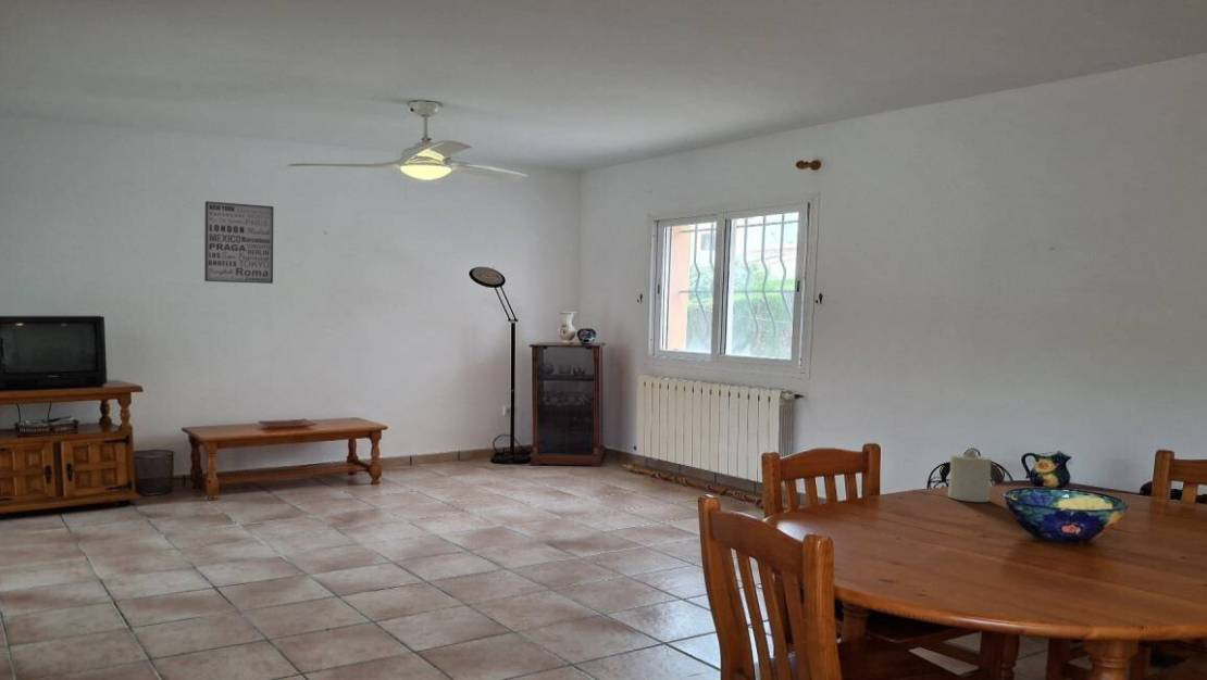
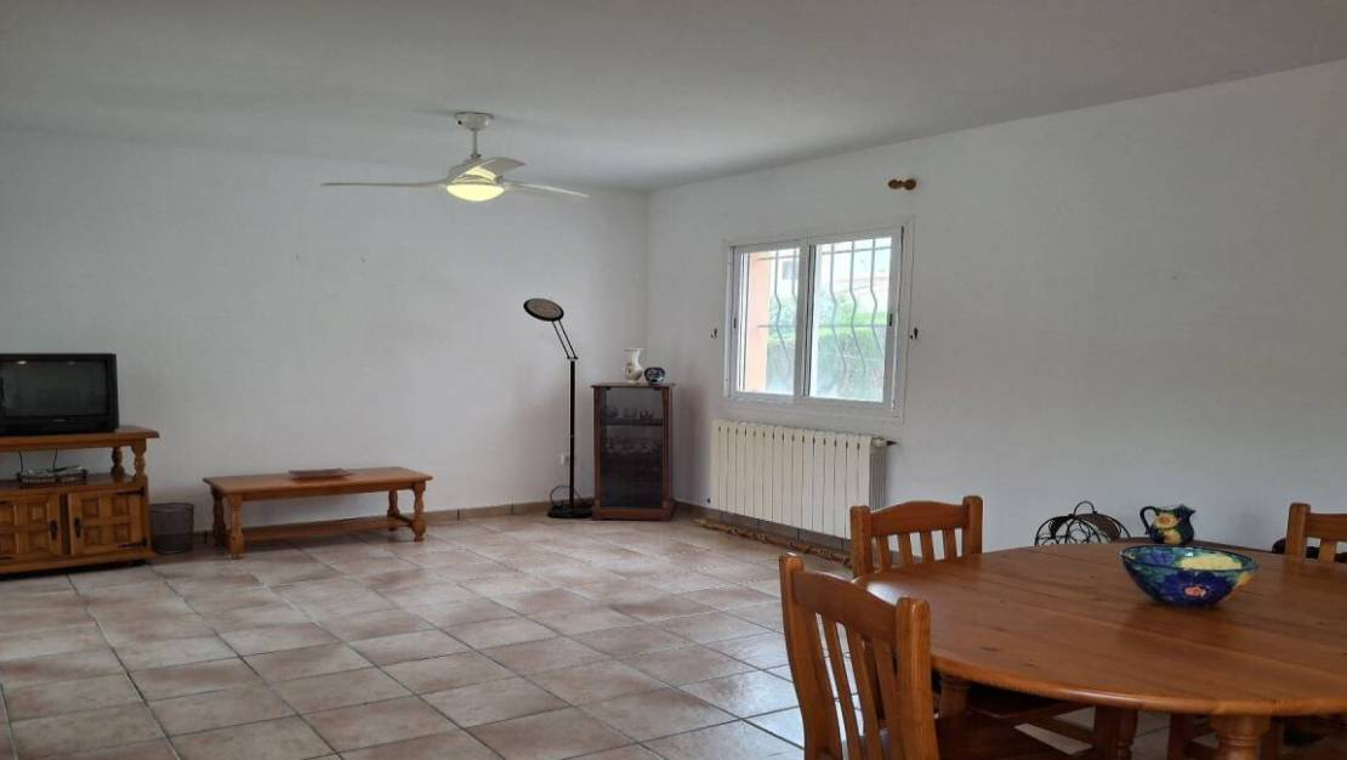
- candle (969, 473)
- wall art (239, 243)
